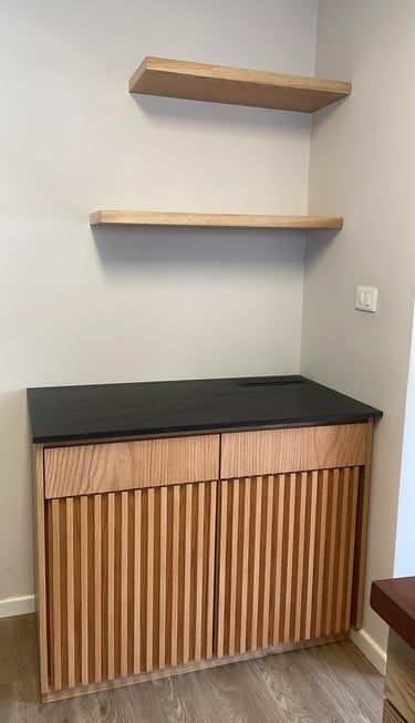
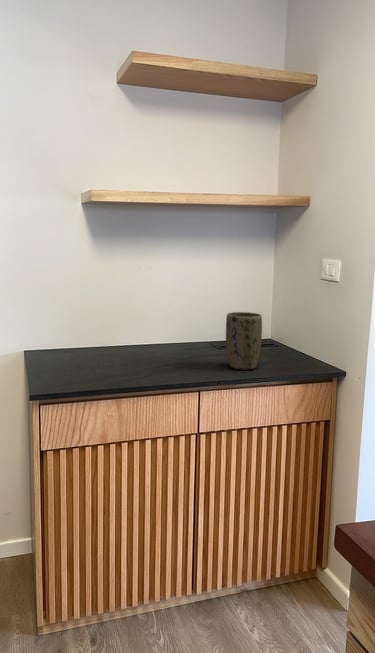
+ plant pot (243, 340)
